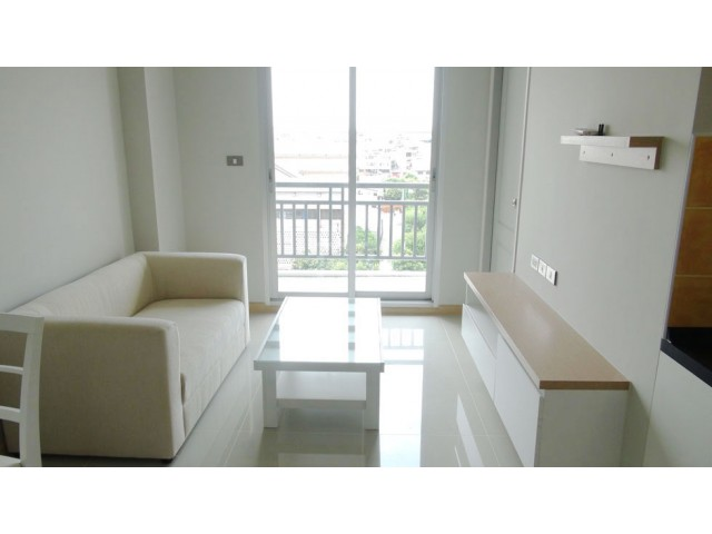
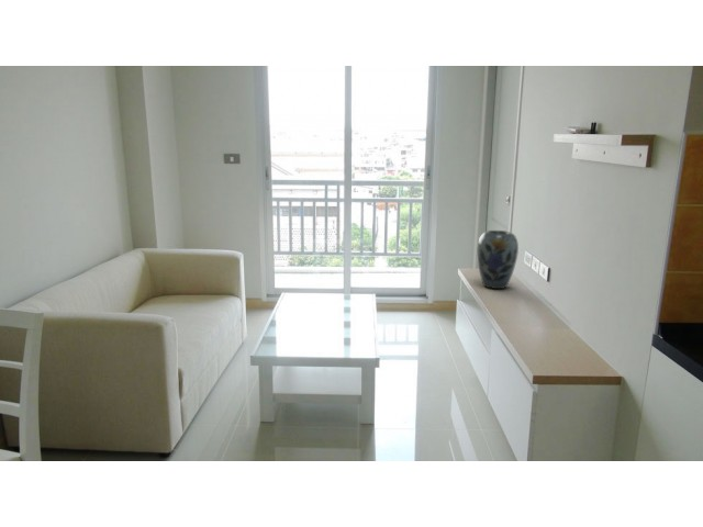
+ vase (496, 259)
